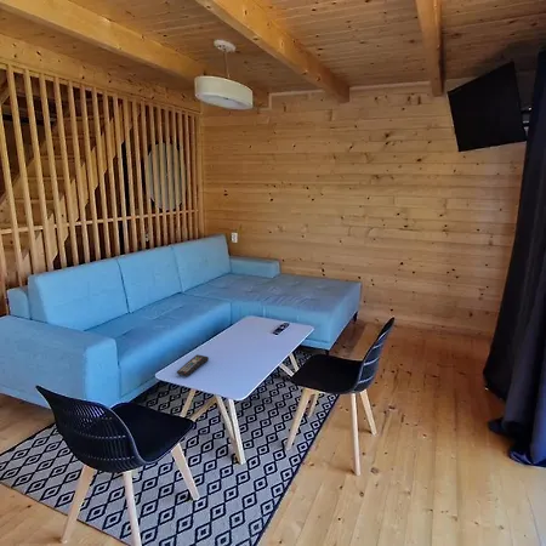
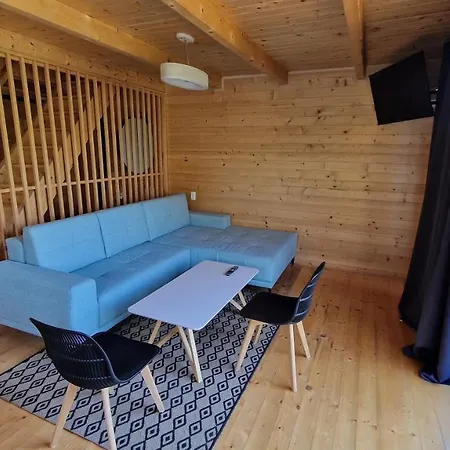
- remote control (193, 364)
